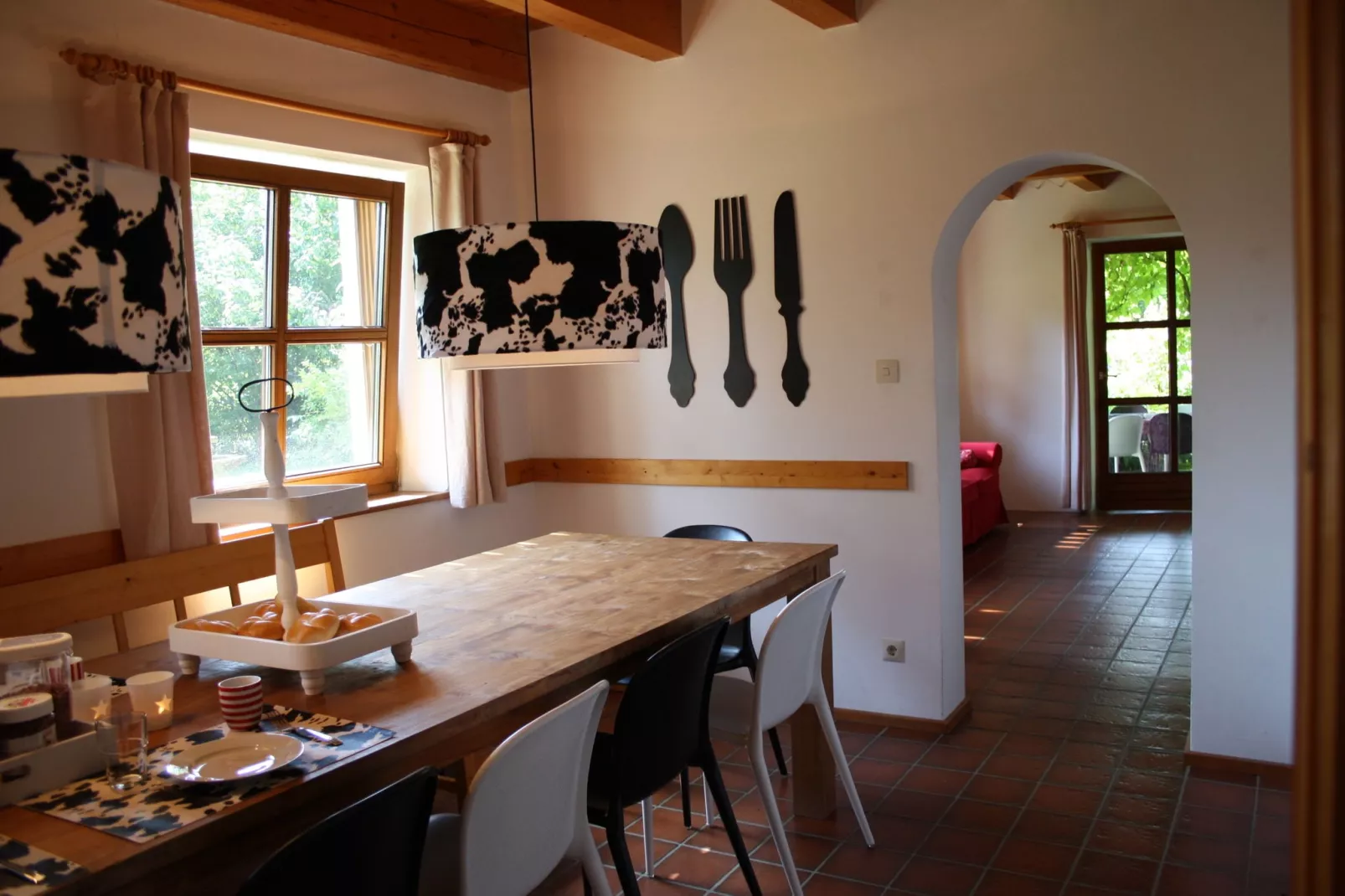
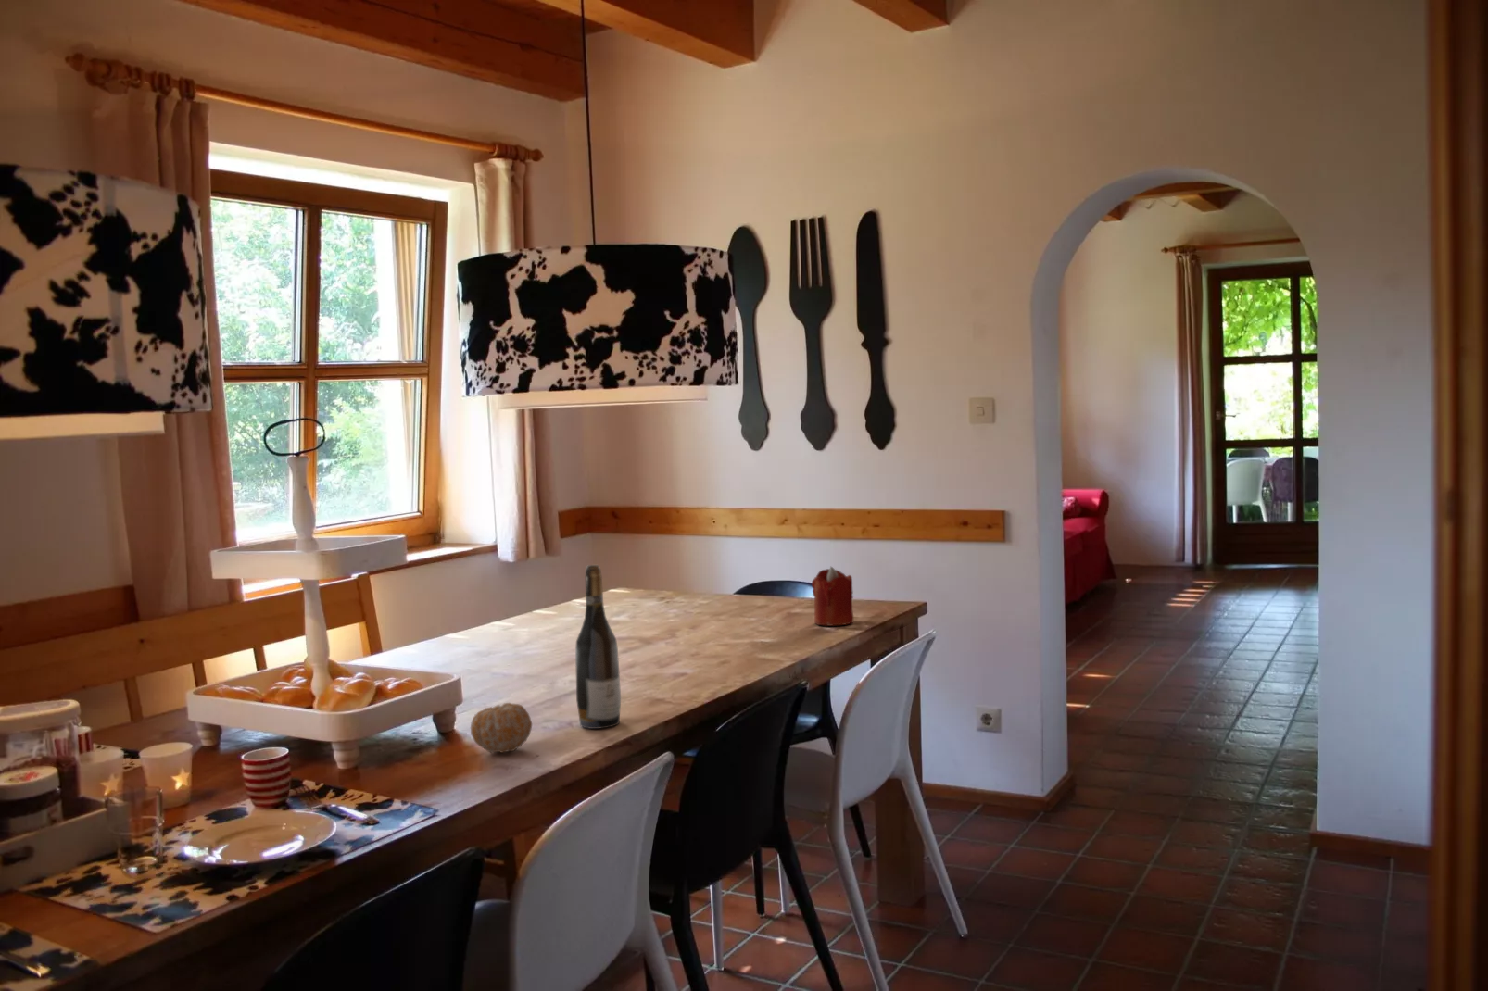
+ wine bottle (596, 645)
+ candle (833, 594)
+ fruit (501, 727)
